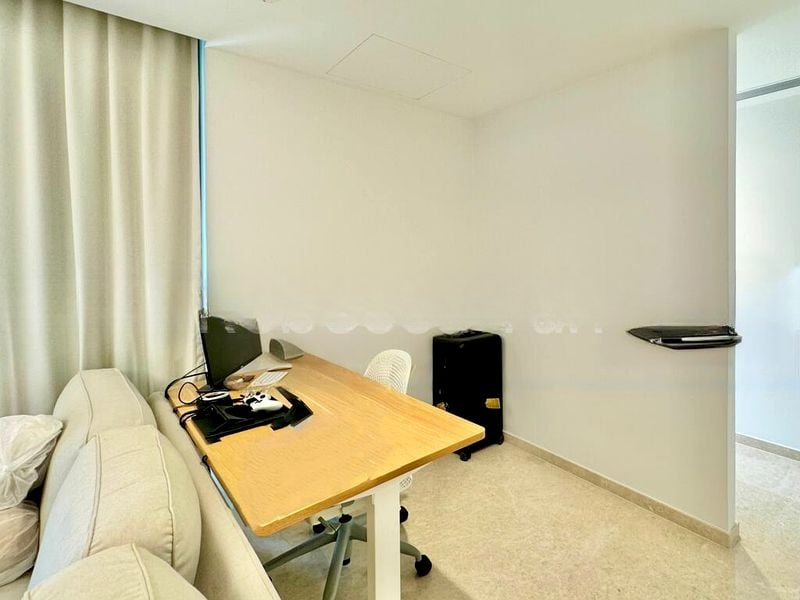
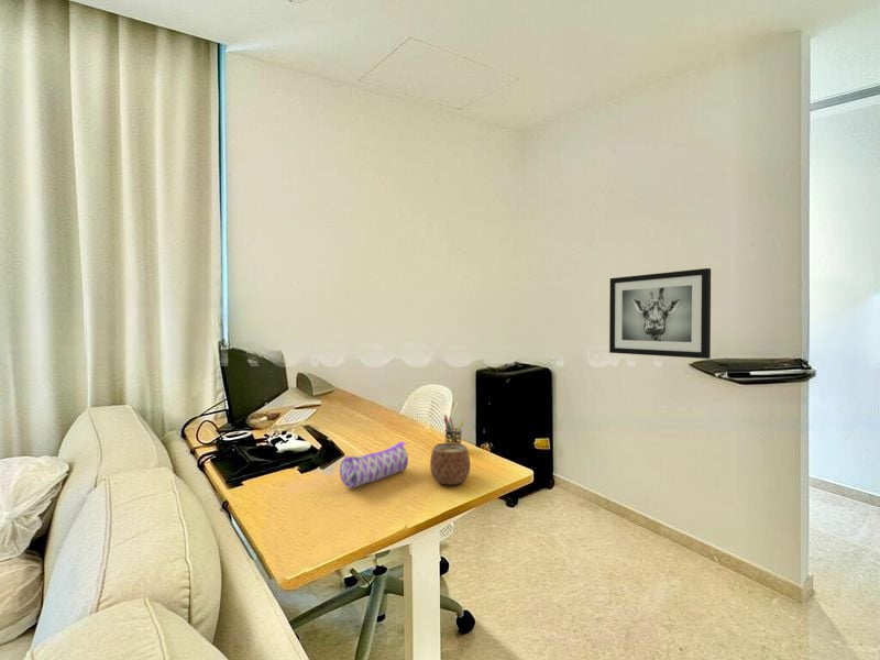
+ wall art (654, 315)
+ pencil case (374, 463)
+ pen holder (451, 432)
+ mug (449, 461)
